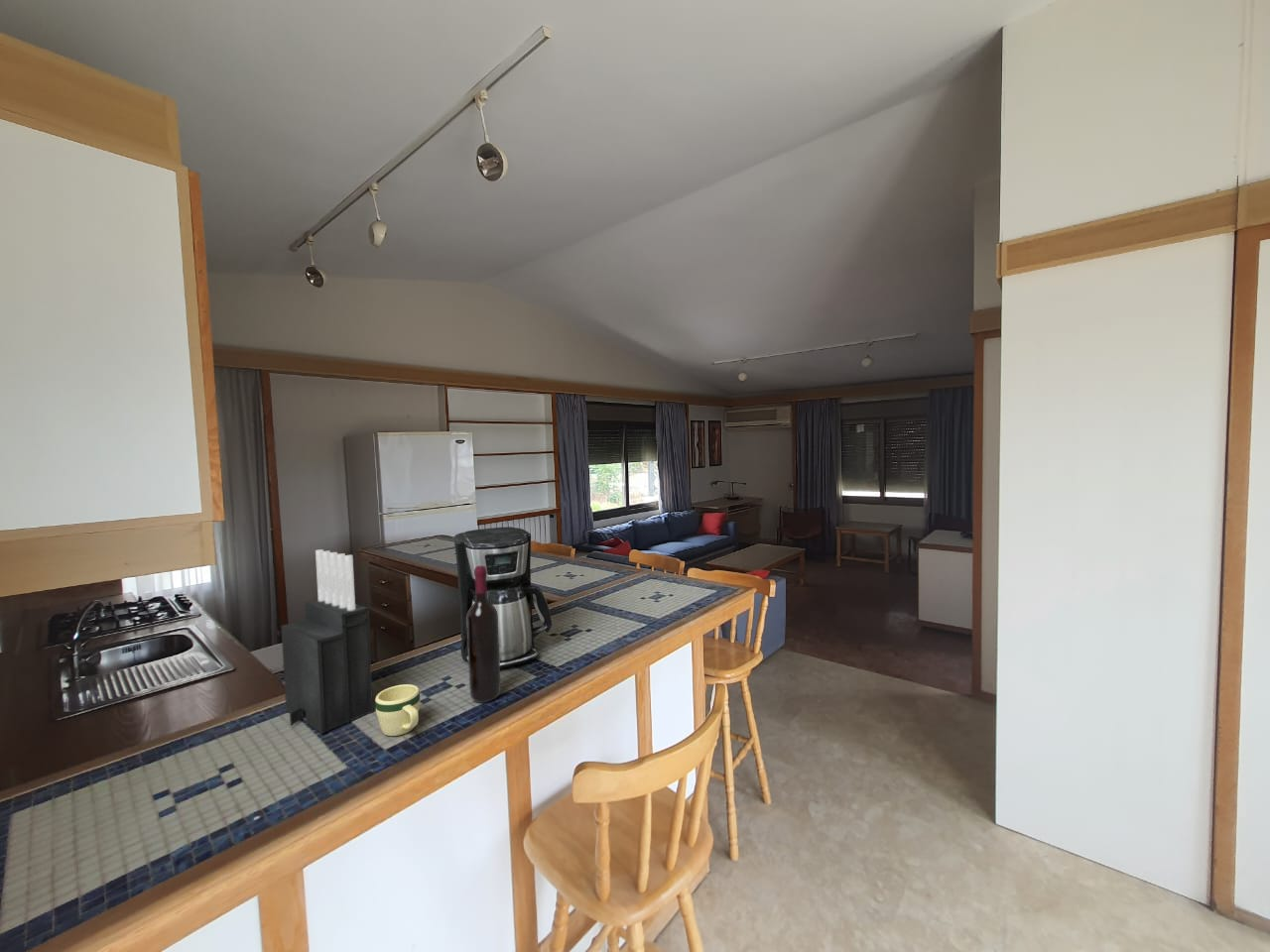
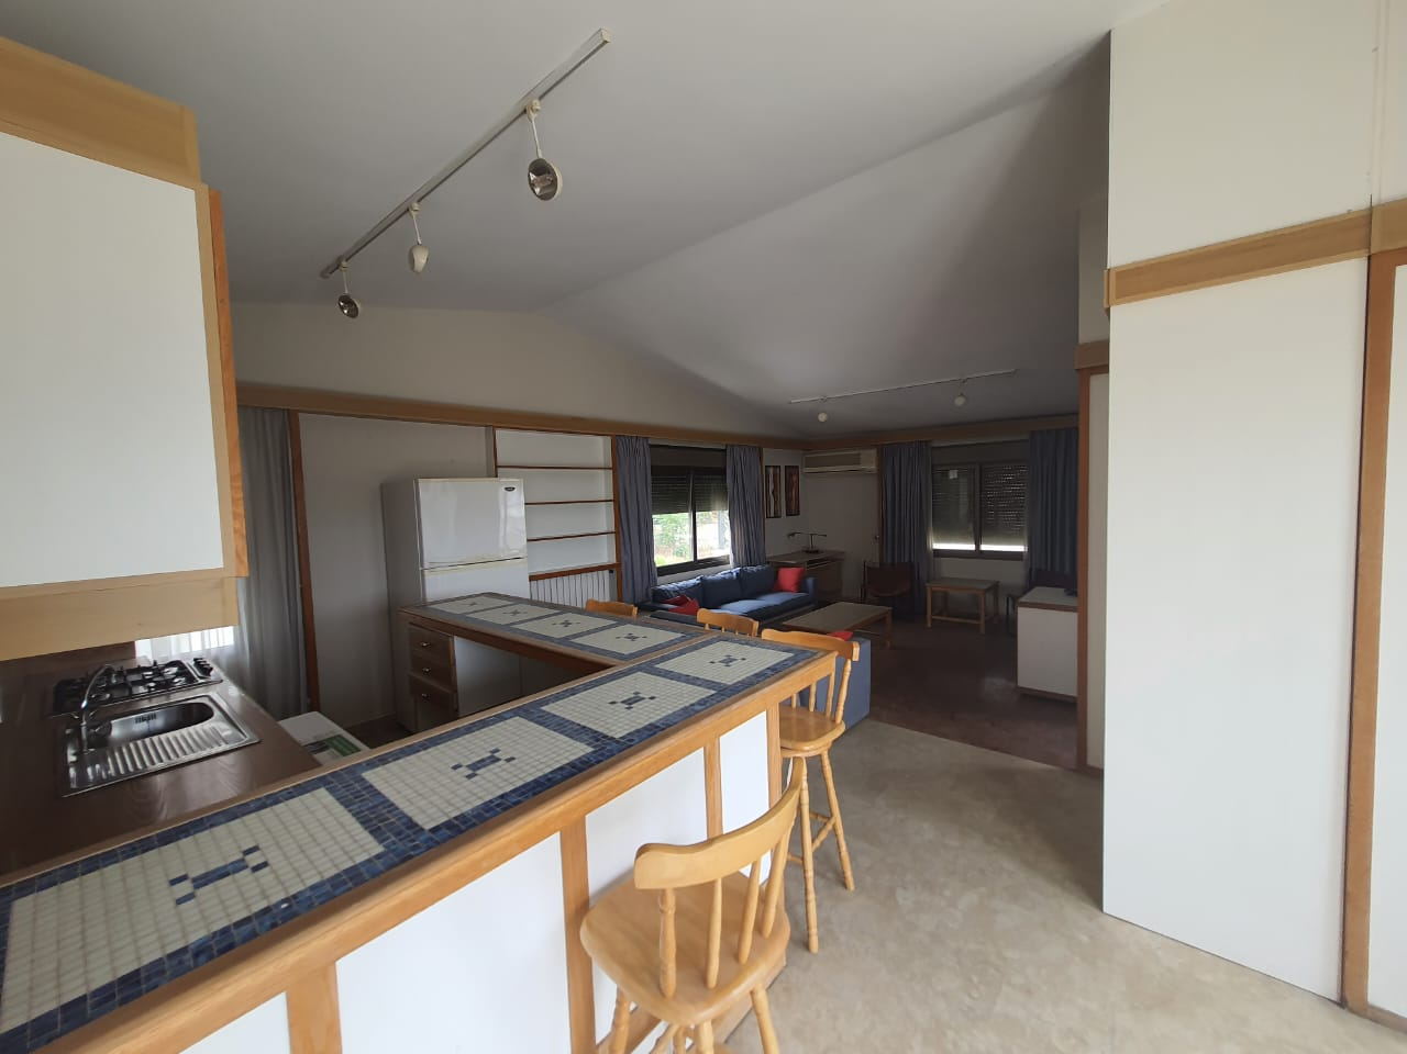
- mug (402, 713)
- knife block (319, 635)
- wine bottle (482, 632)
- coffee maker (504, 588)
